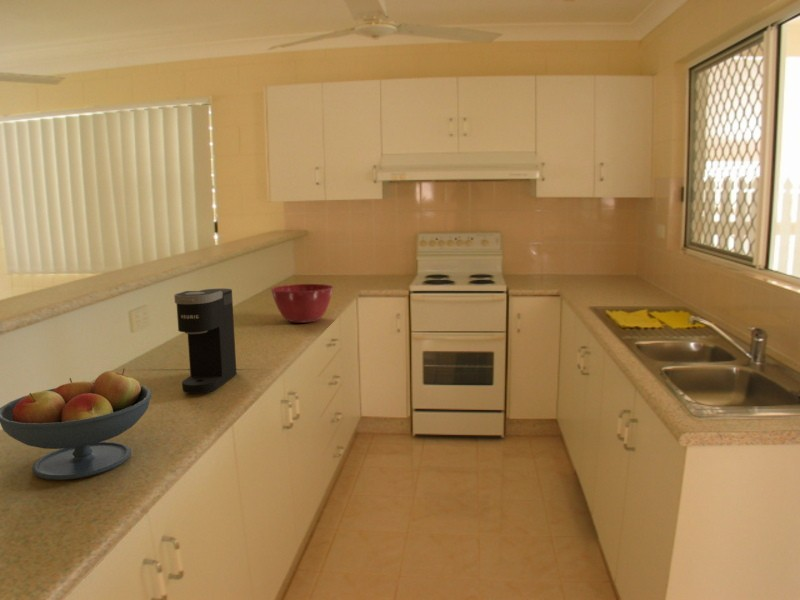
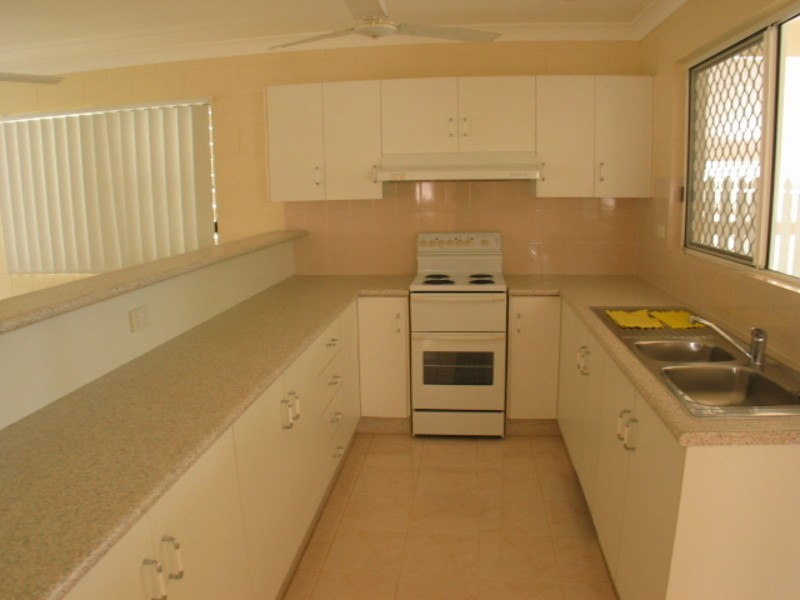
- mixing bowl (302, 303)
- coffee maker (207, 336)
- fruit bowl (79, 420)
